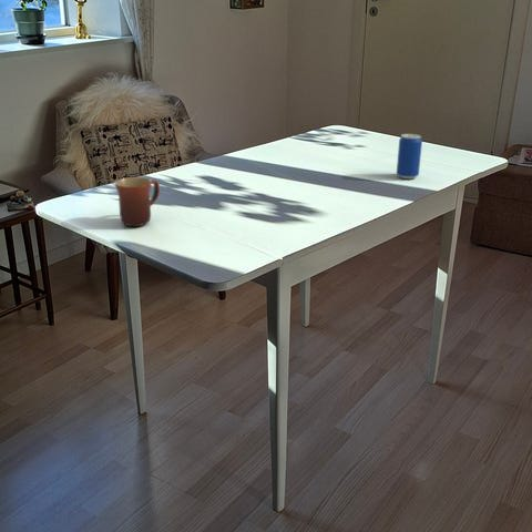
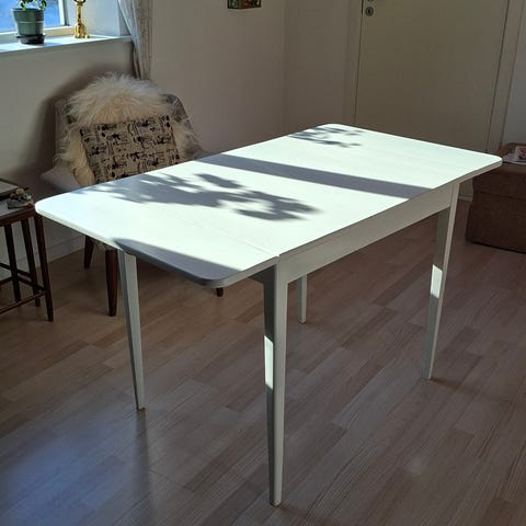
- mug (140, 201)
- beverage can (409, 156)
